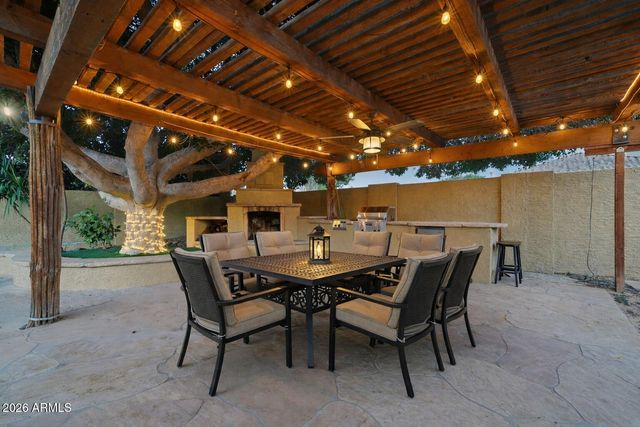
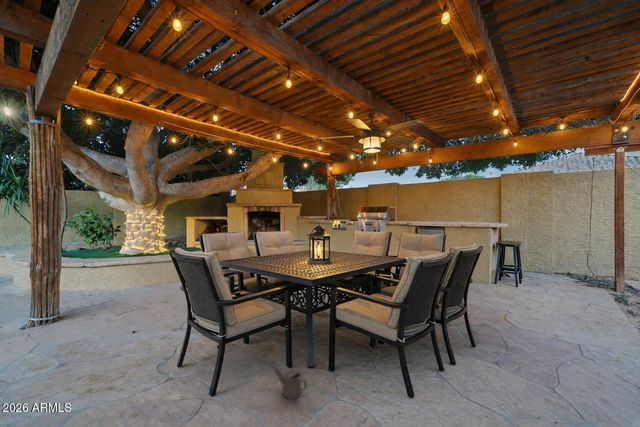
+ watering can (287, 379)
